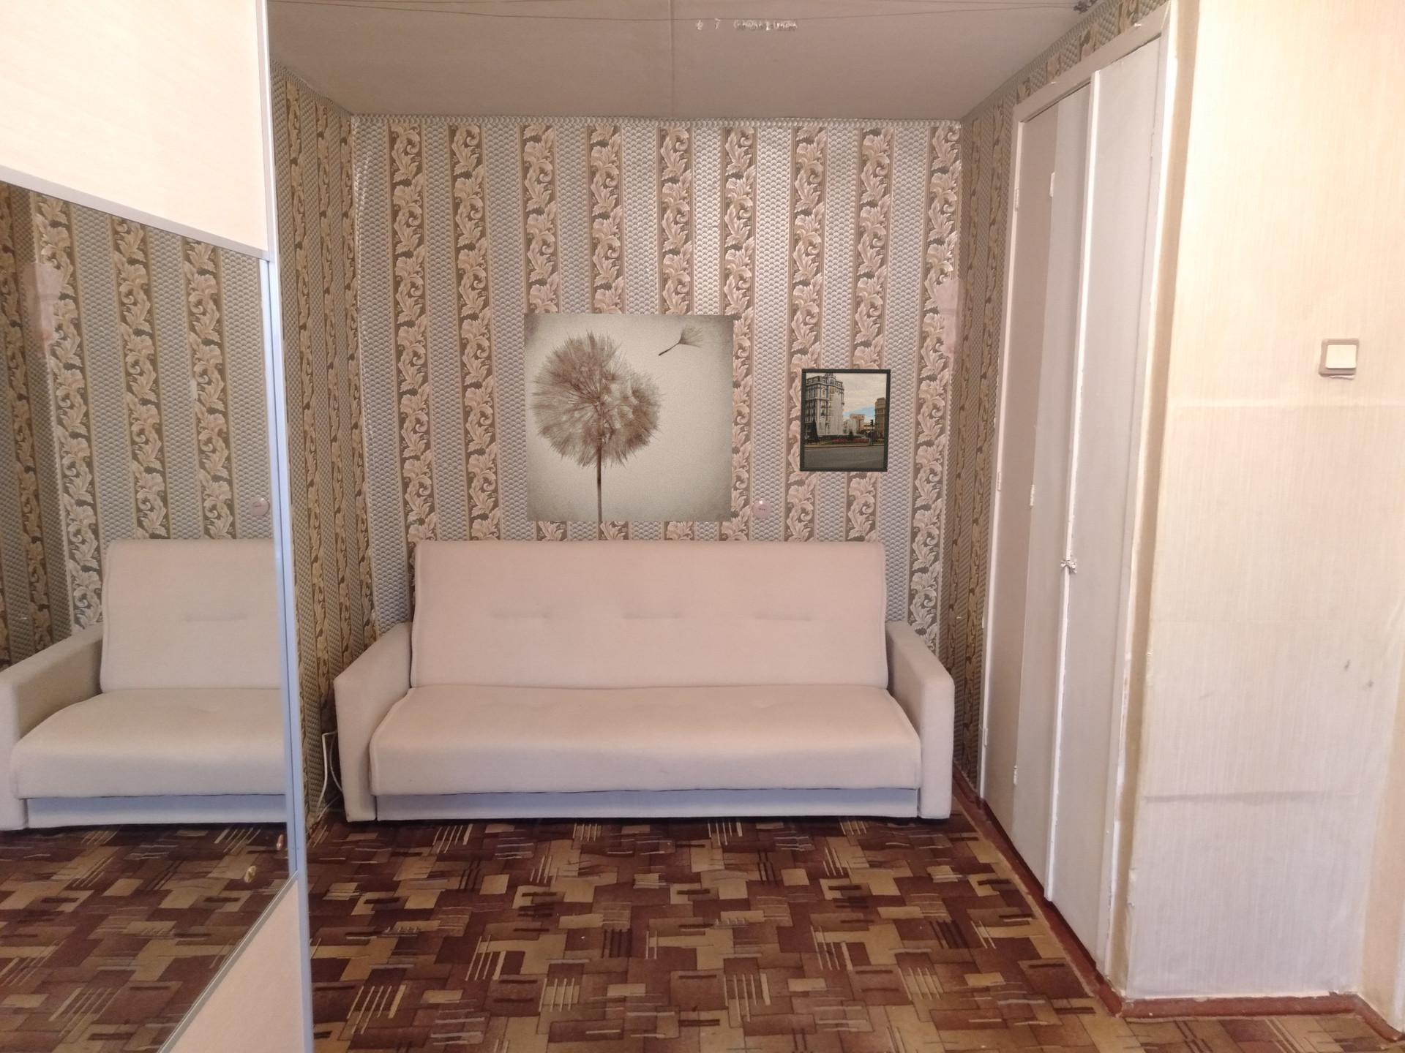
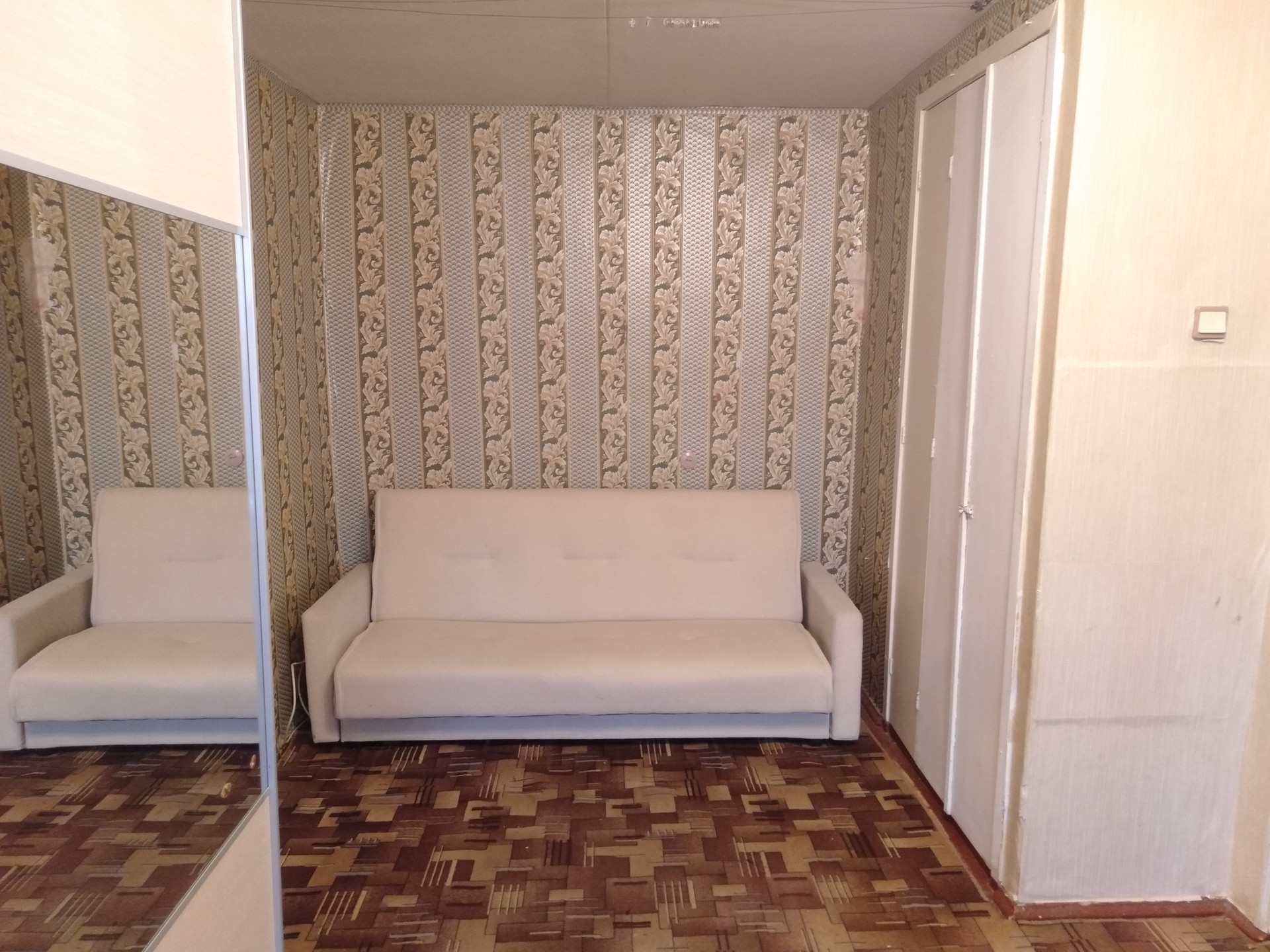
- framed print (844, 420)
- wall art (629, 419)
